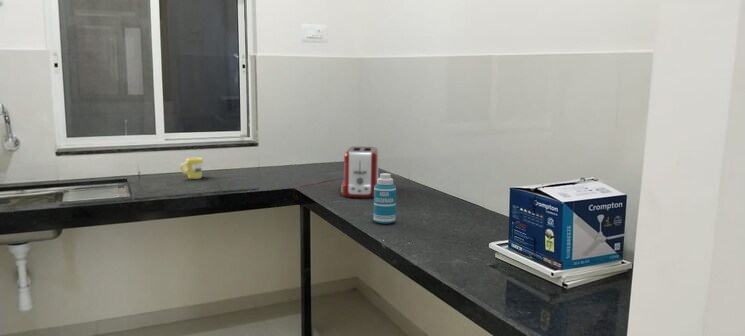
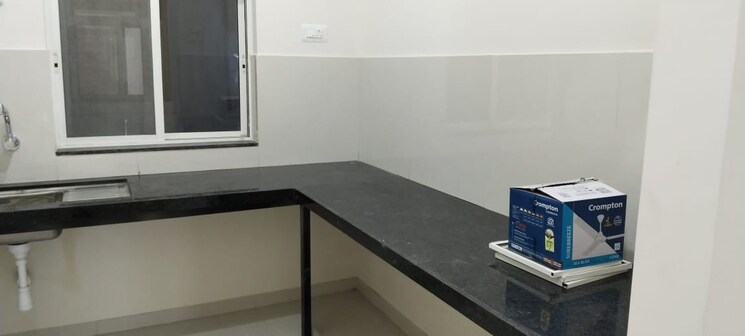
- mug (191, 168)
- bottle (384, 197)
- toaster (361, 170)
